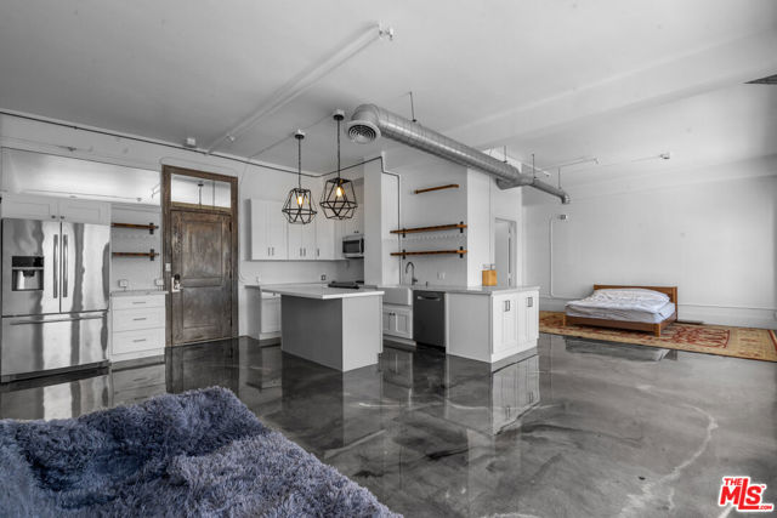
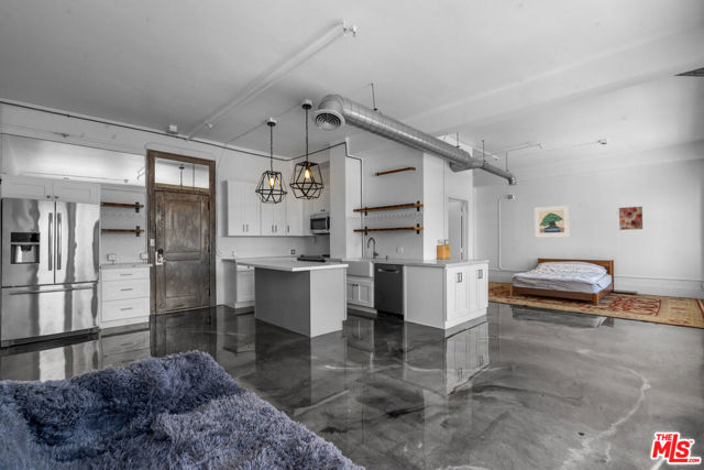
+ wall art (630, 218)
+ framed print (551, 221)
